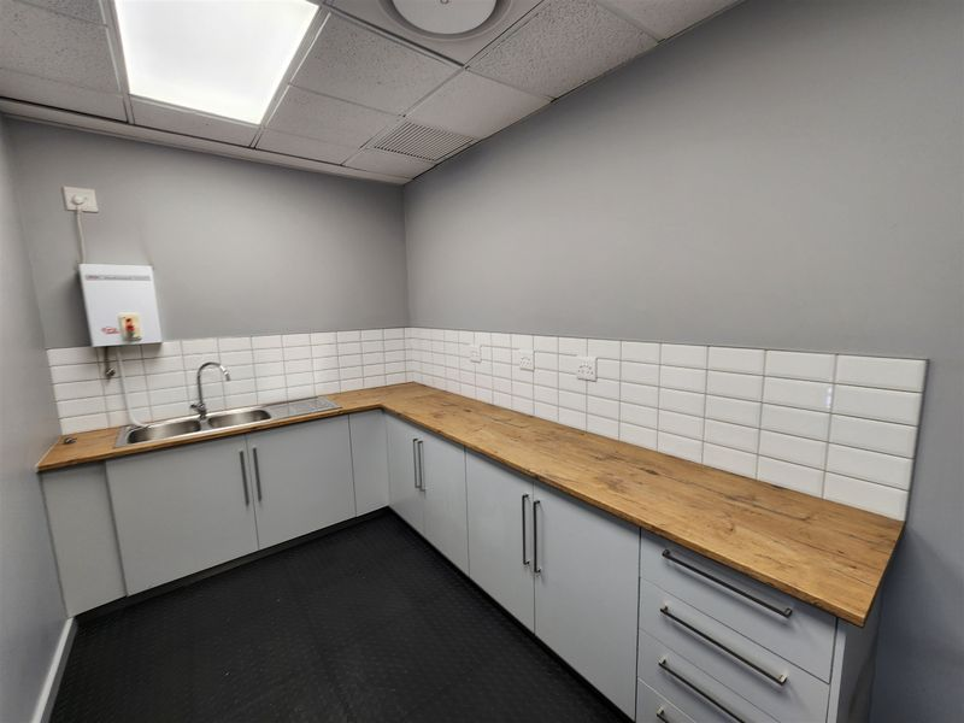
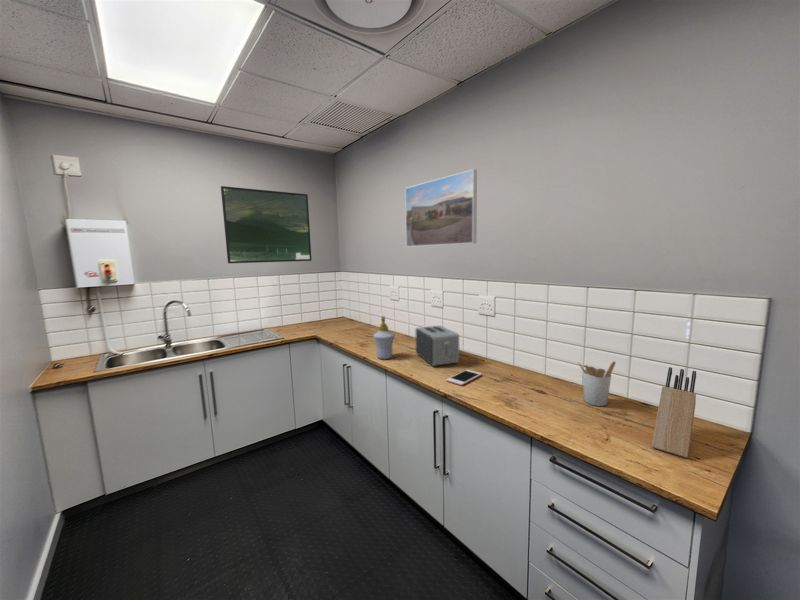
+ soap bottle (383, 337)
+ cell phone (464, 377)
+ toaster (437, 345)
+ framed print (437, 213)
+ utensil holder (595, 382)
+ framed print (270, 226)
+ knife block (676, 407)
